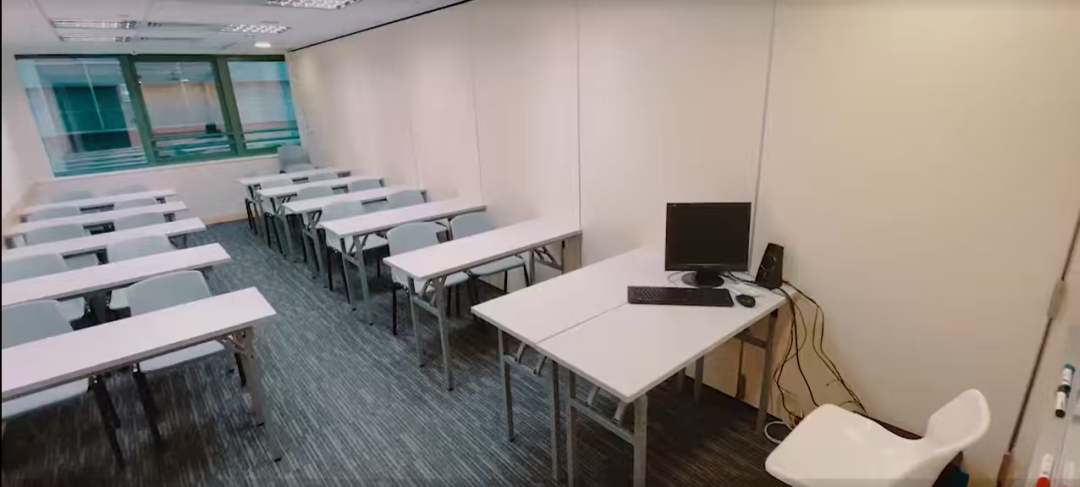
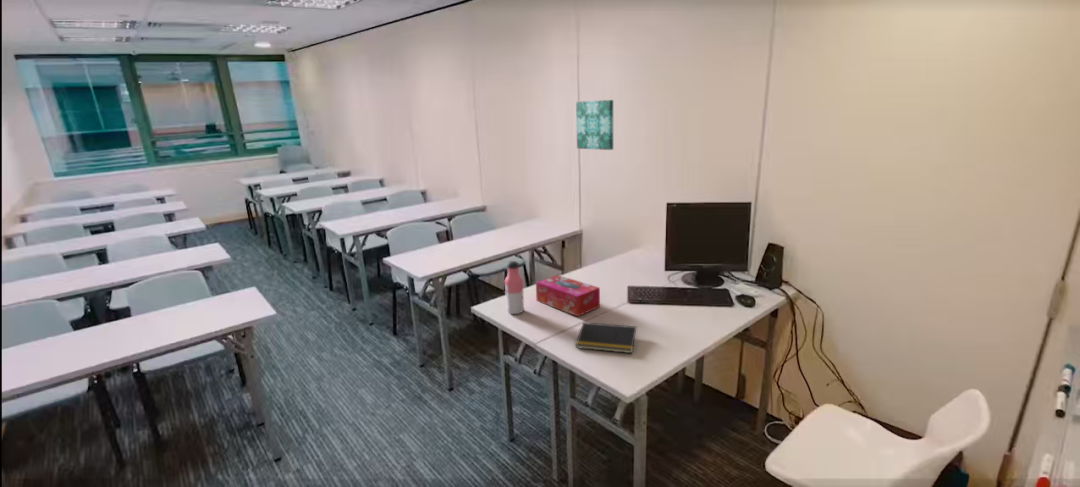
+ notepad (606, 336)
+ wall art (594, 125)
+ tissue box (567, 294)
+ water bottle (514, 287)
